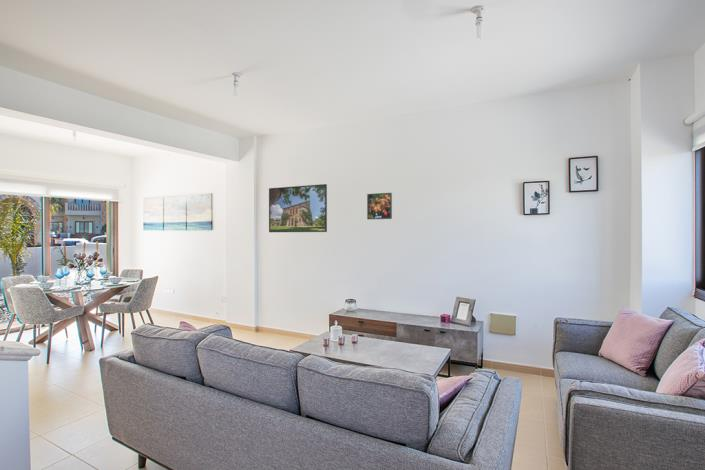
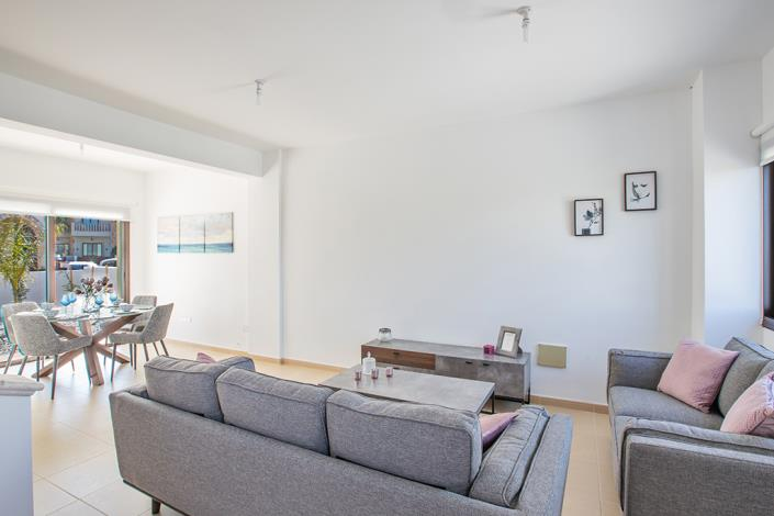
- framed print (296, 209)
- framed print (379, 206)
